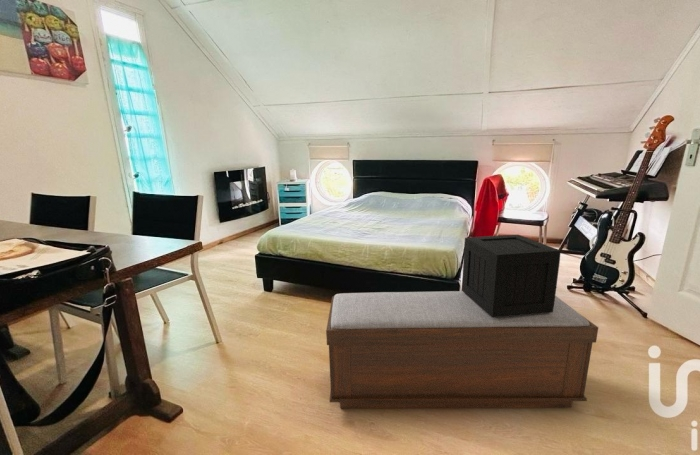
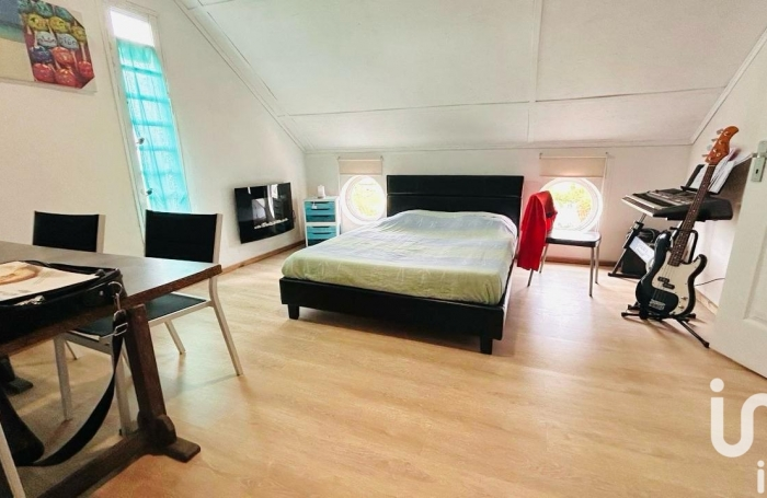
- bench (447, 344)
- crate (506, 272)
